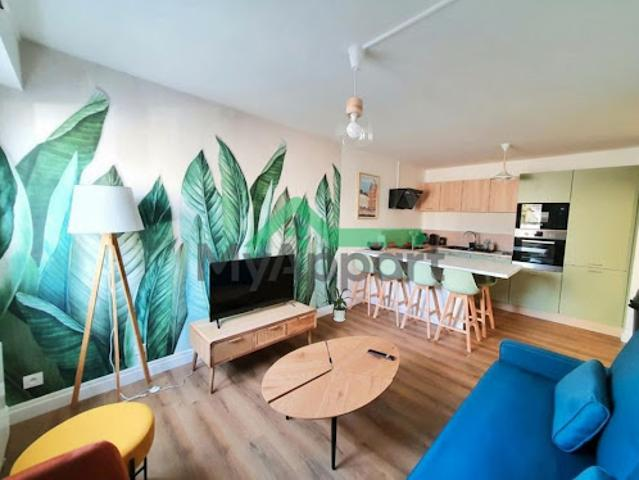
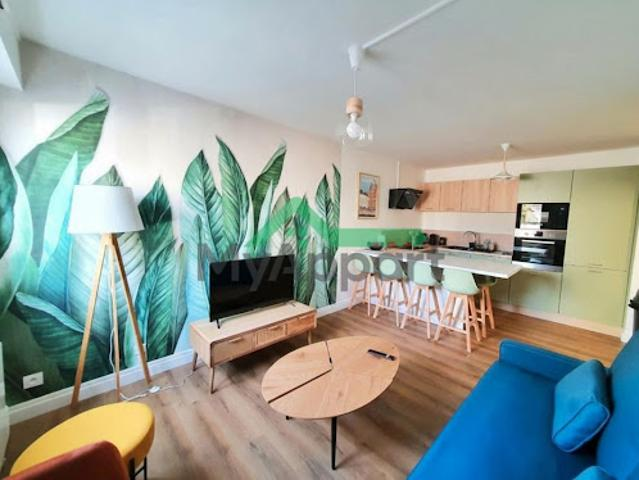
- house plant (339, 303)
